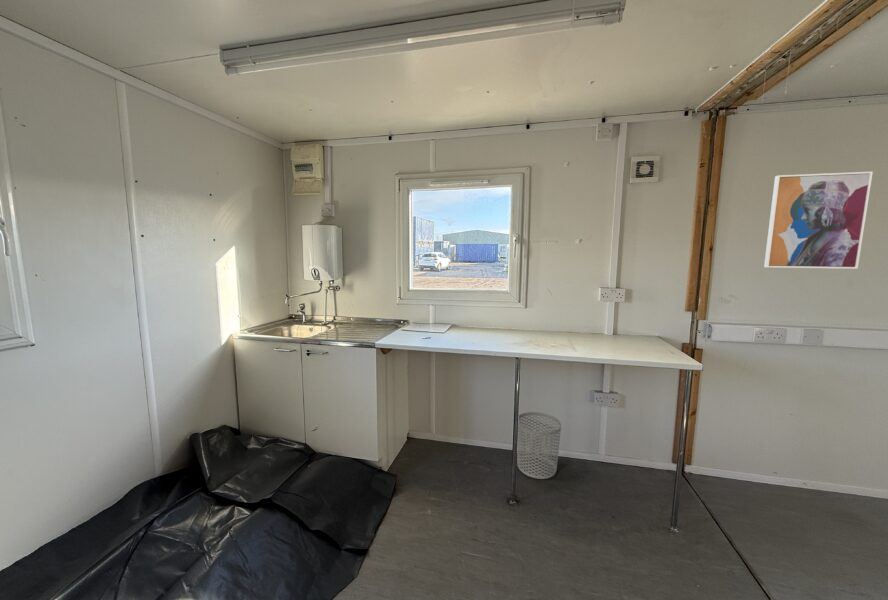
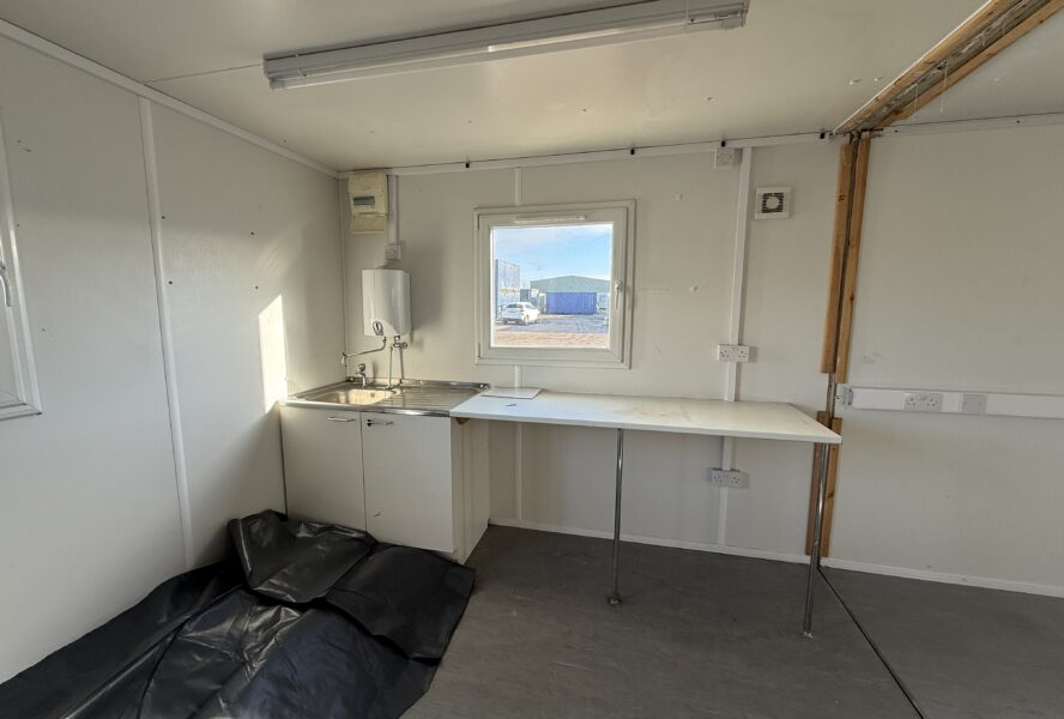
- waste bin (537, 444)
- wall art (815, 221)
